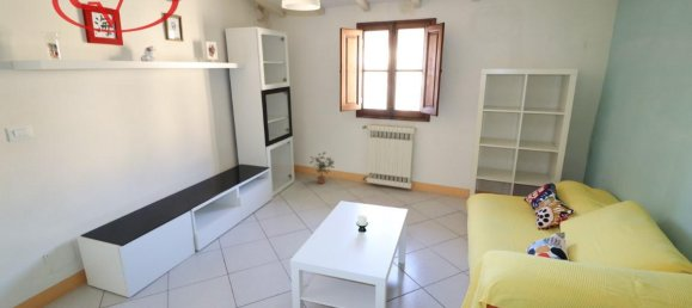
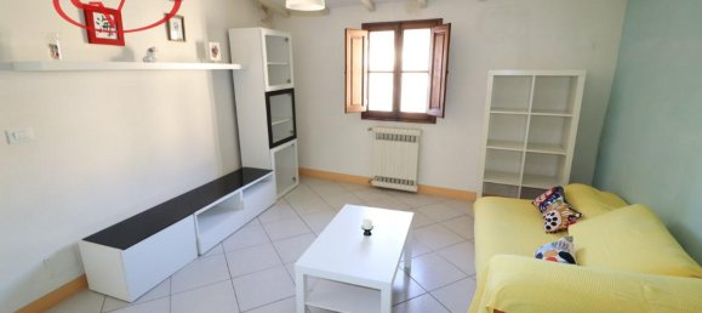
- potted plant (320, 167)
